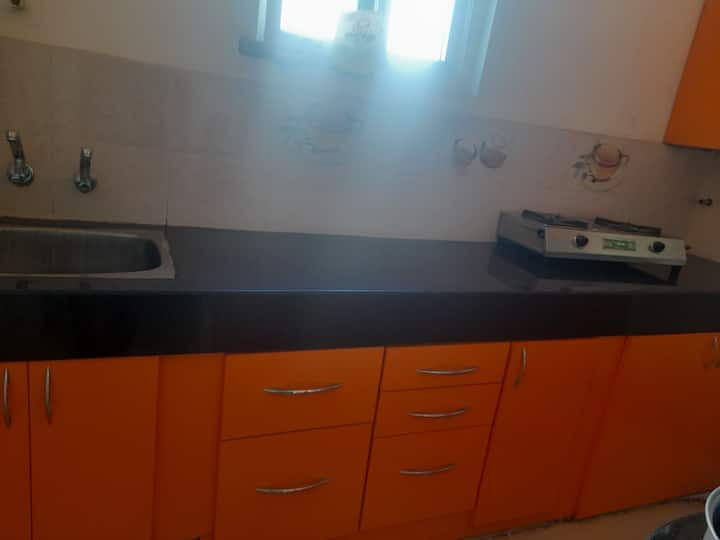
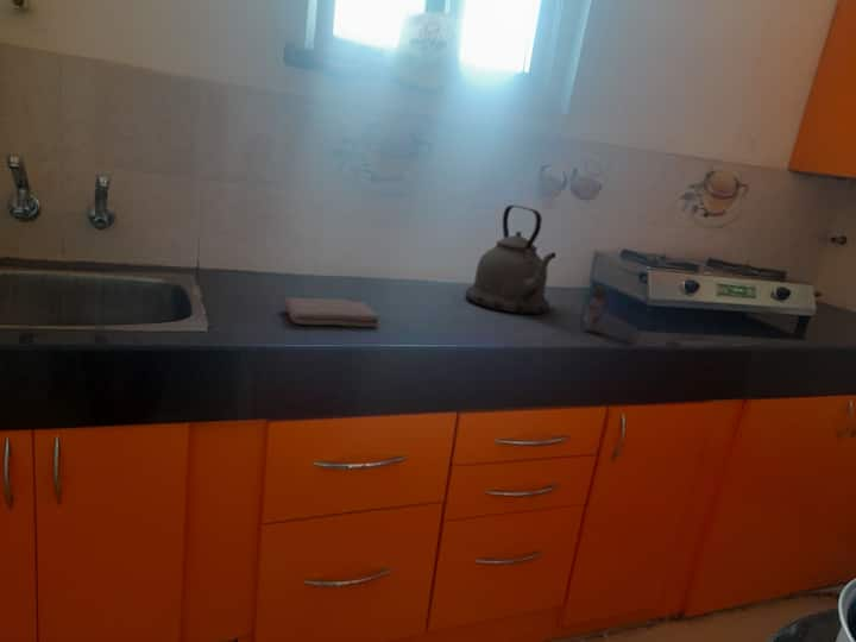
+ salt shaker (594, 309)
+ kettle (520, 257)
+ washcloth (332, 311)
